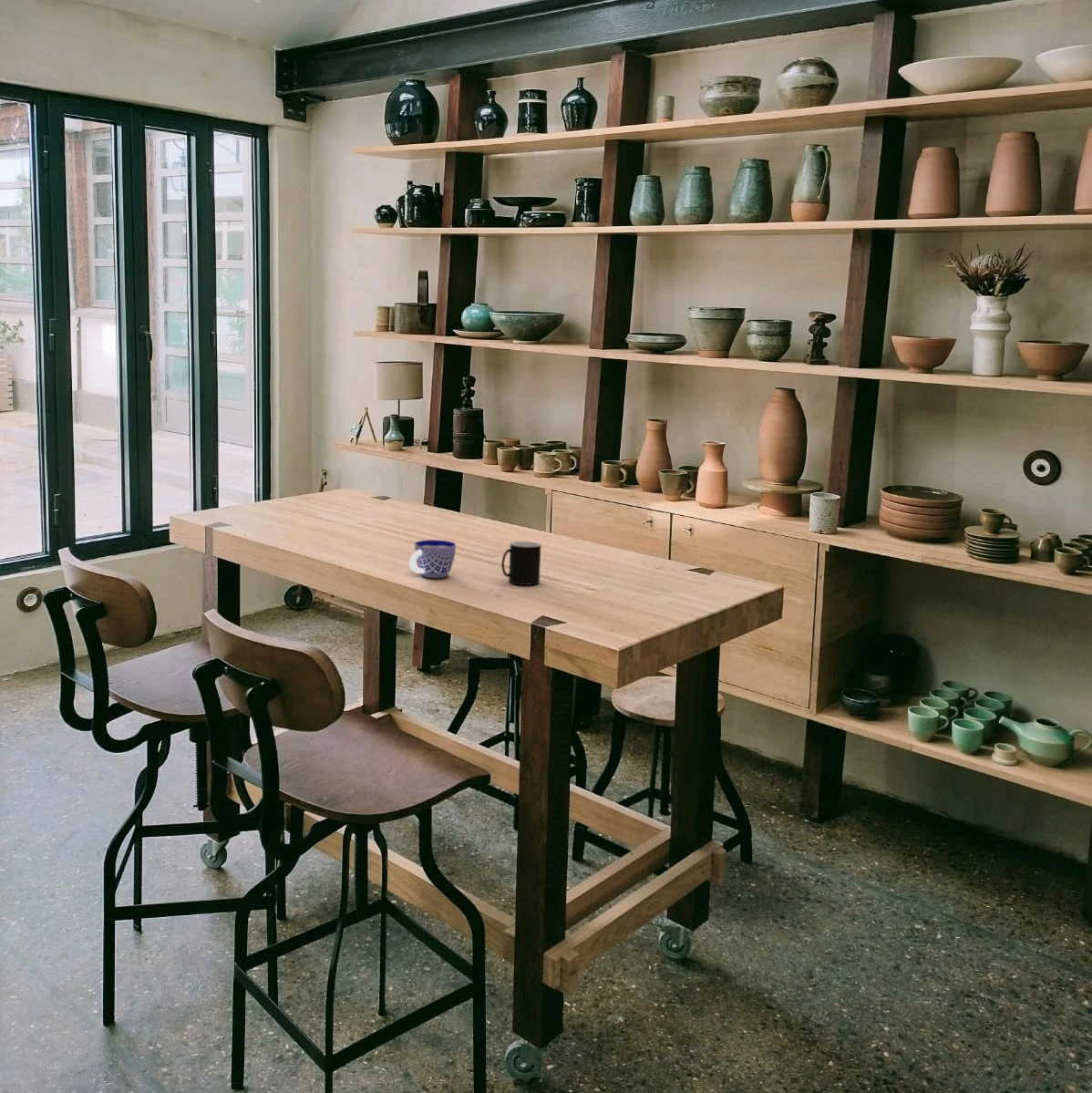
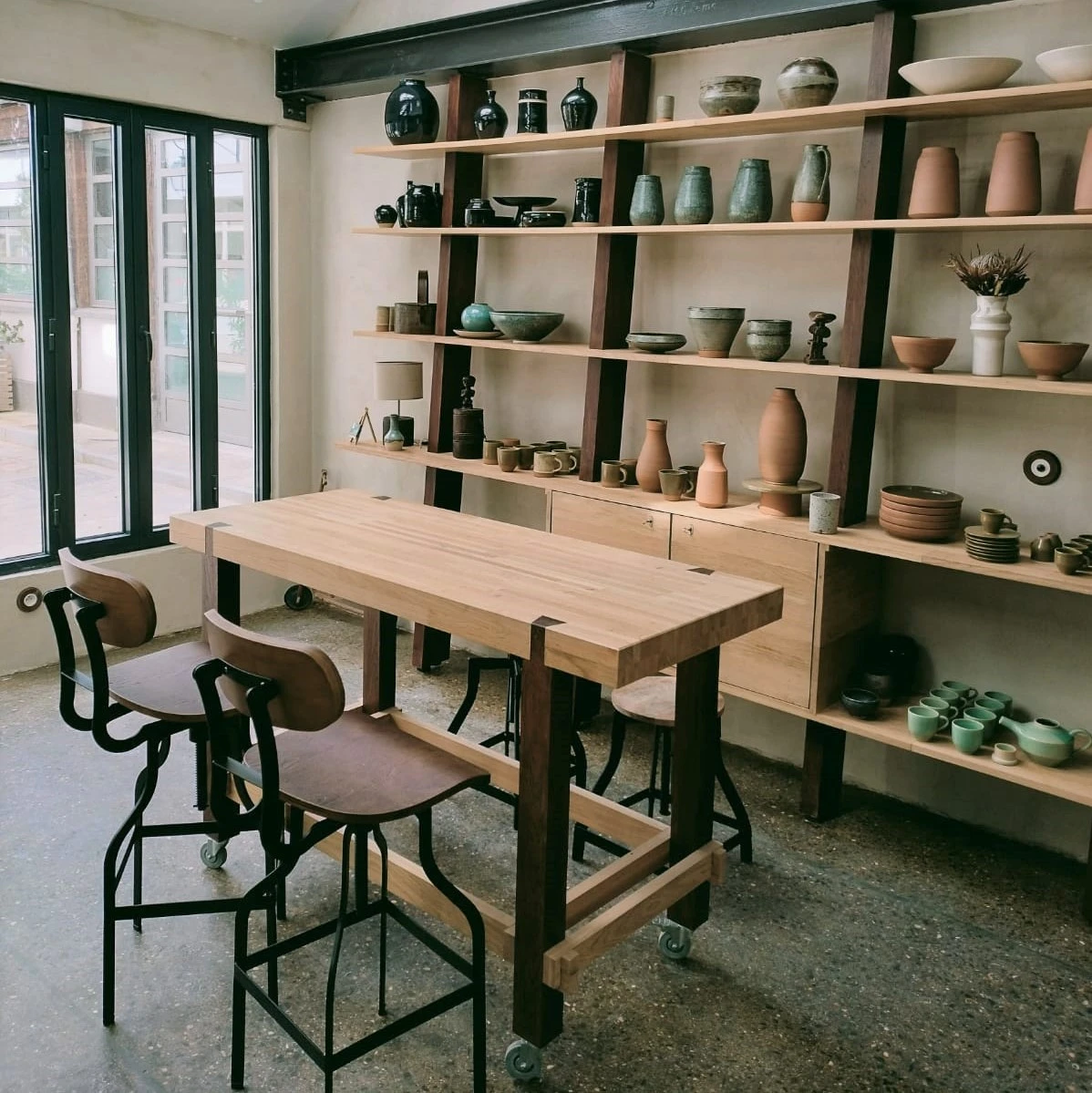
- cup (429, 560)
- cup (519, 563)
